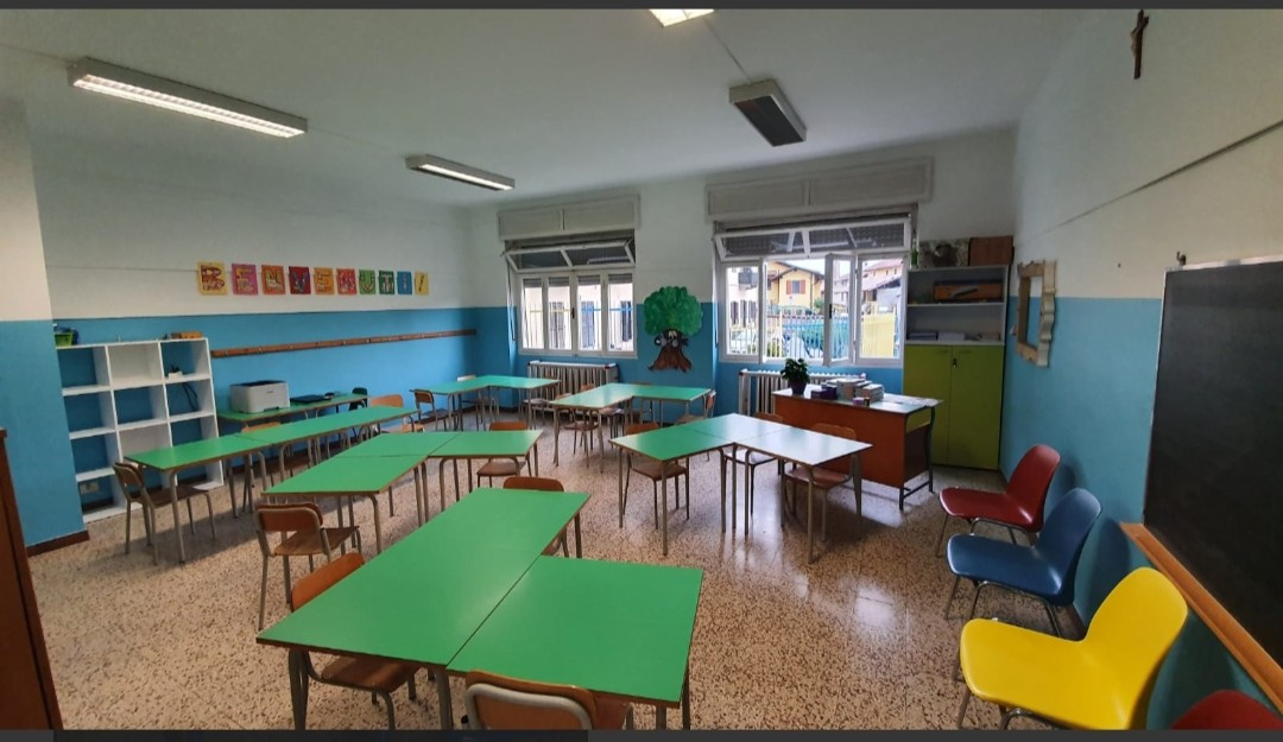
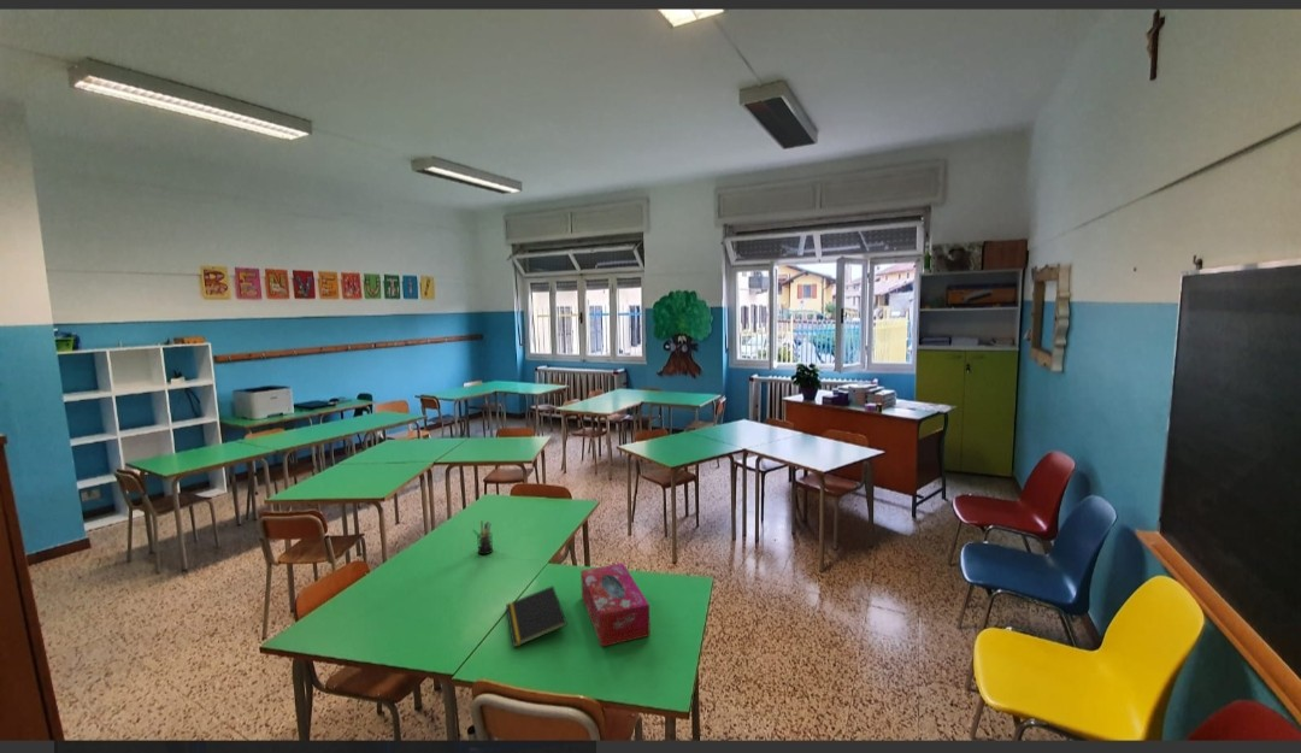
+ tissue box (613, 600)
+ pen holder (482, 536)
+ notepad (535, 613)
